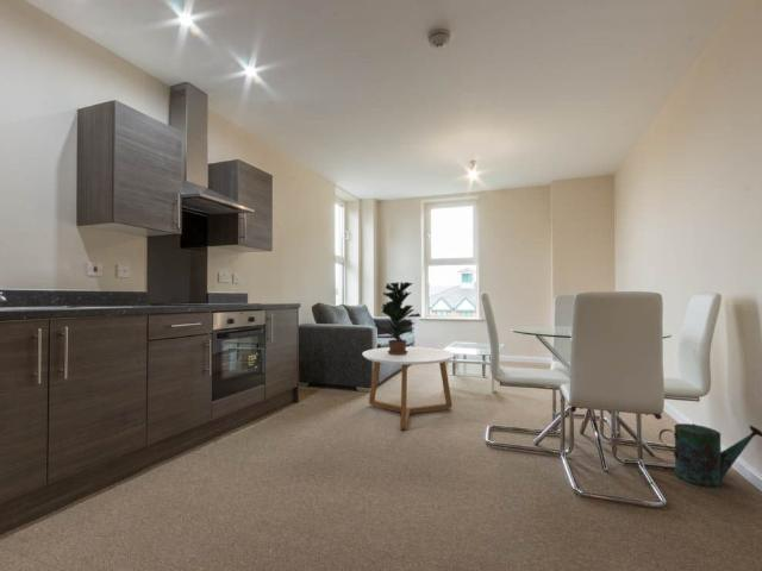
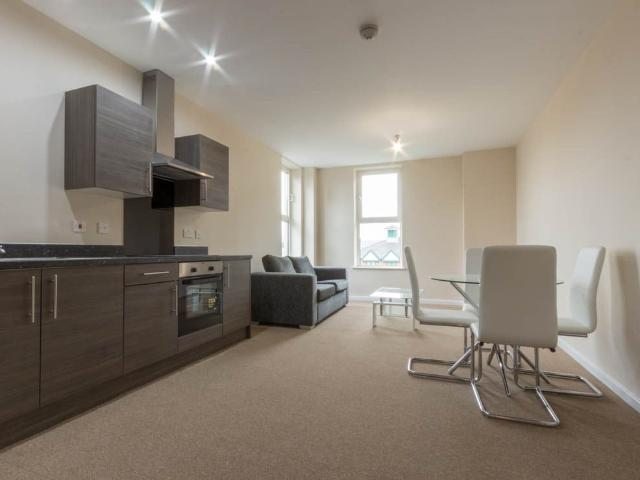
- potted plant (401, 318)
- watering can (710, 450)
- coffee table (406, 383)
